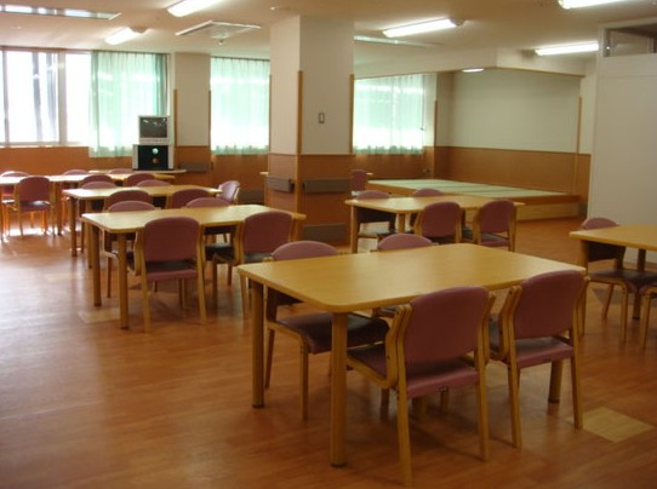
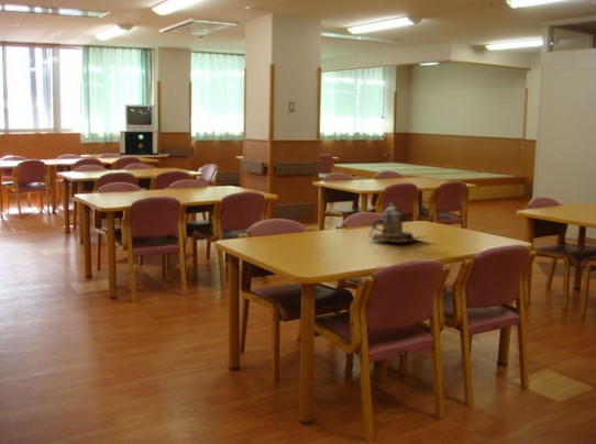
+ teapot (397, 221)
